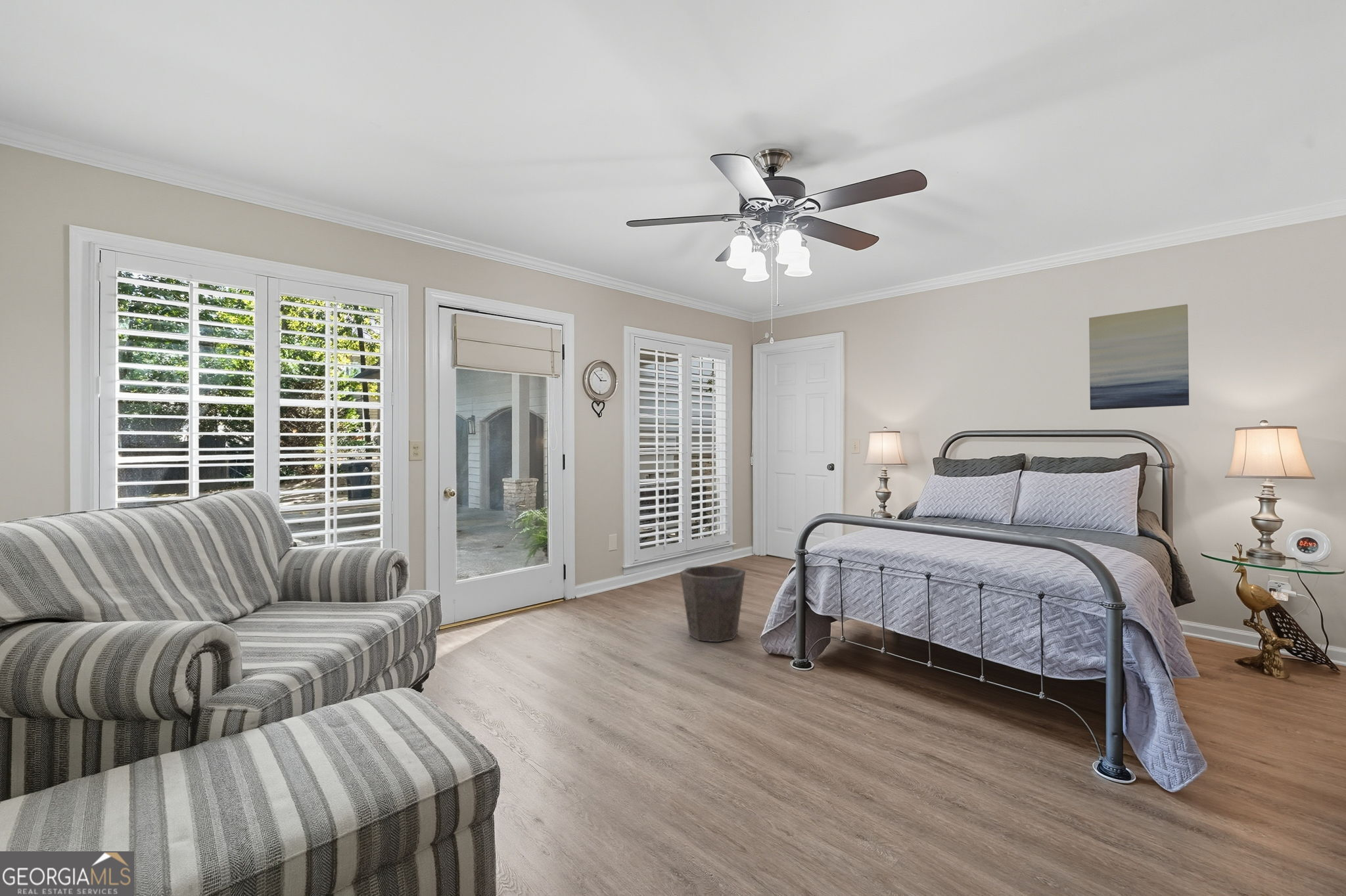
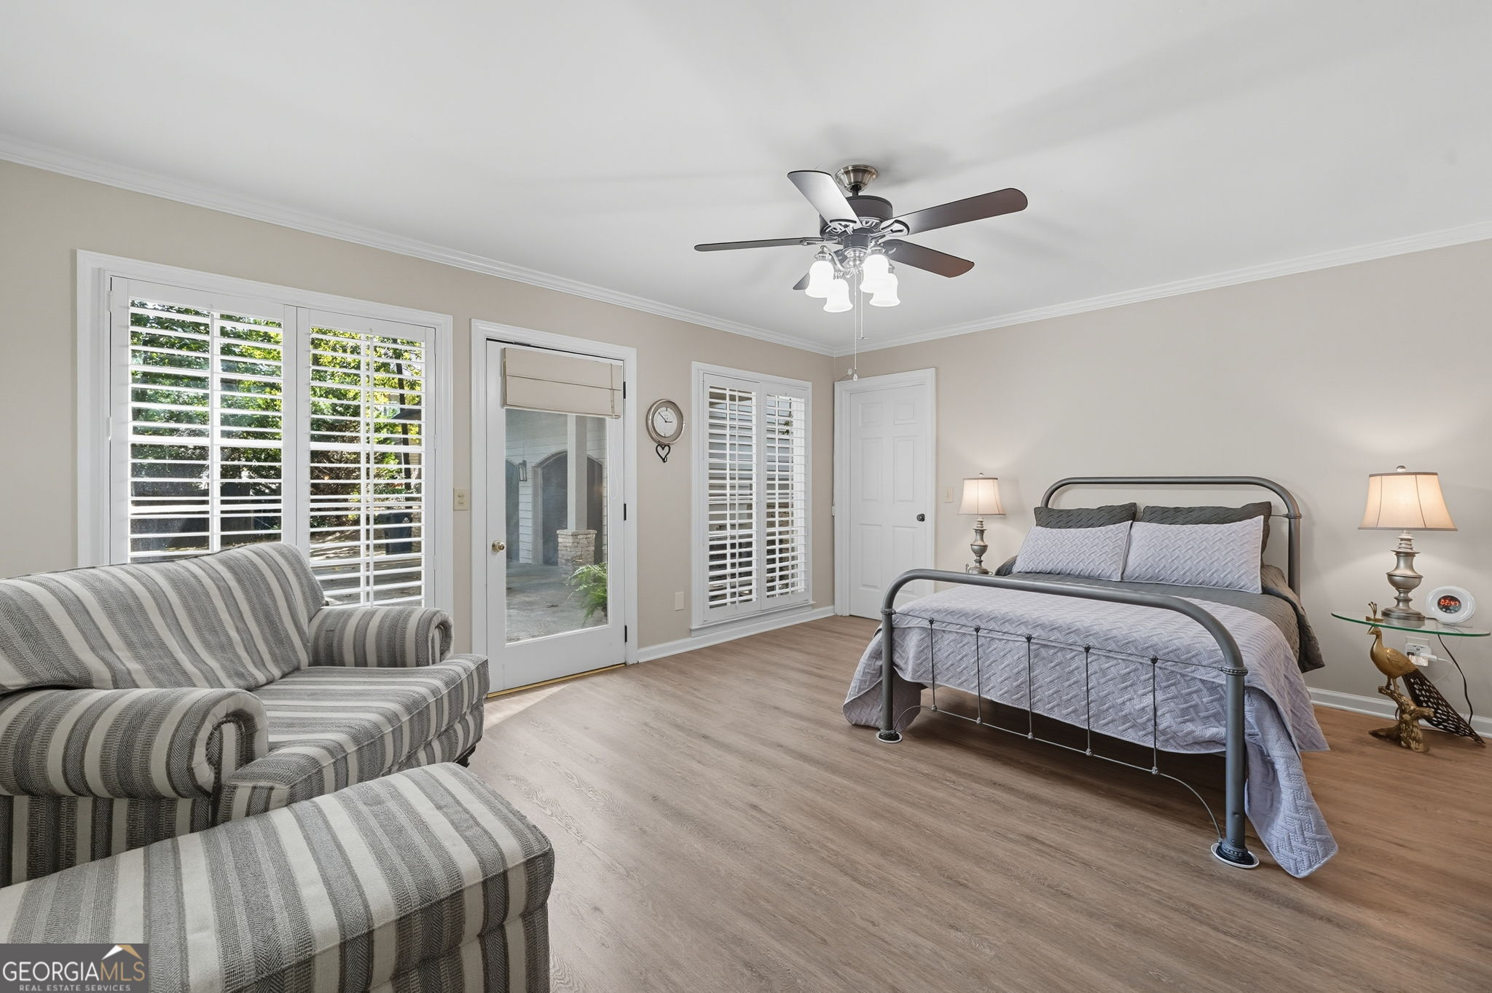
- wall art (1136, 359)
- waste bin (713, 602)
